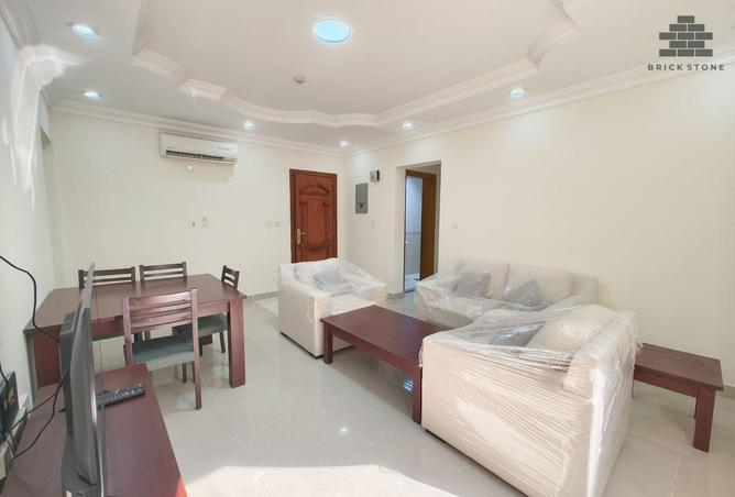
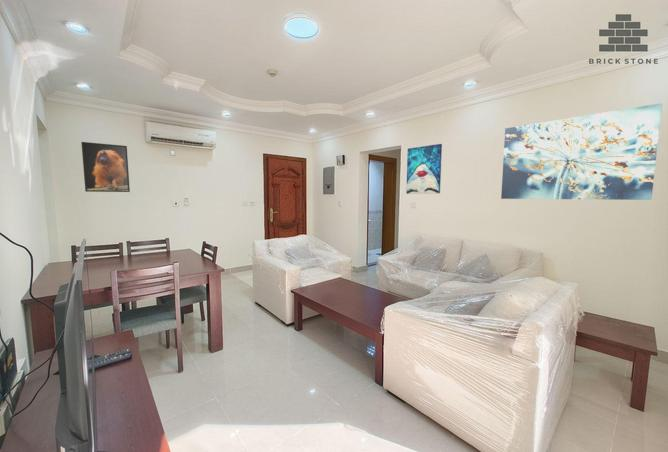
+ wall art (568, 159)
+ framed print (106, 168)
+ wall art (423, 170)
